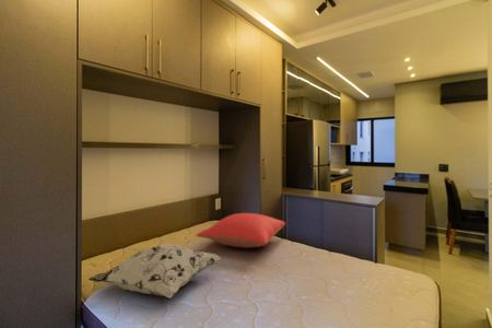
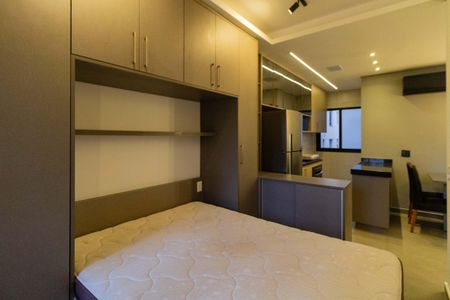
- pillow (244, 229)
- decorative pillow (161, 267)
